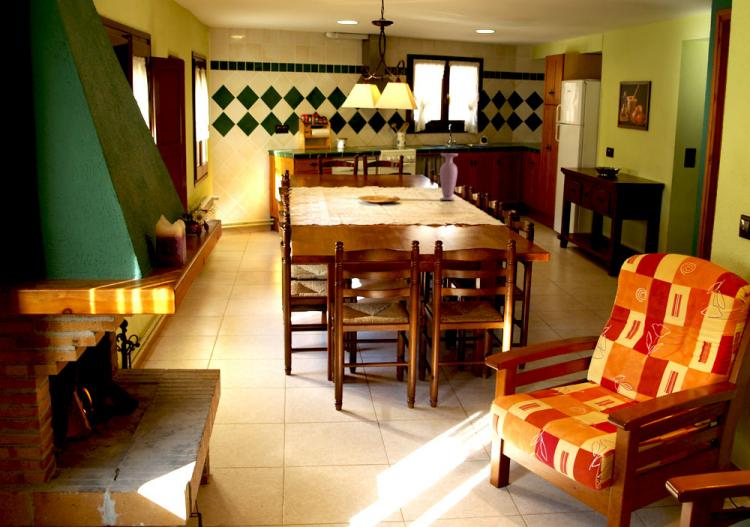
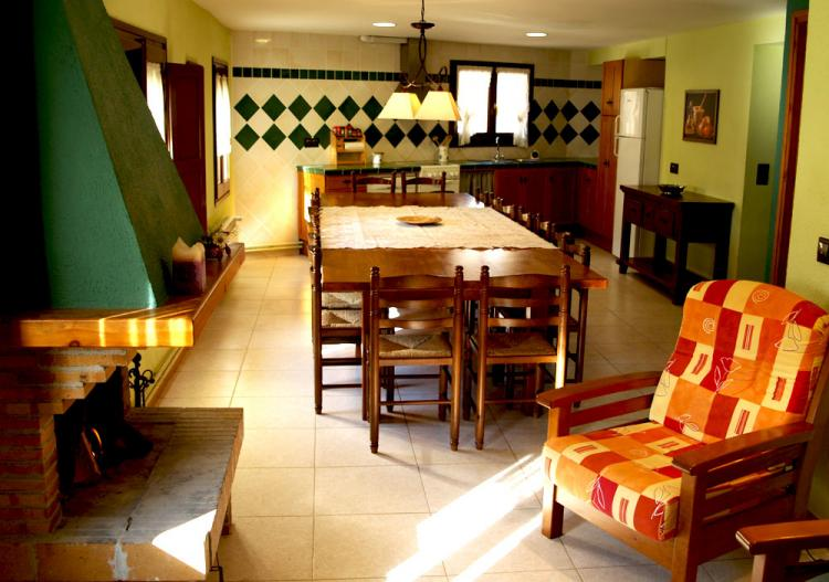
- vase (448, 176)
